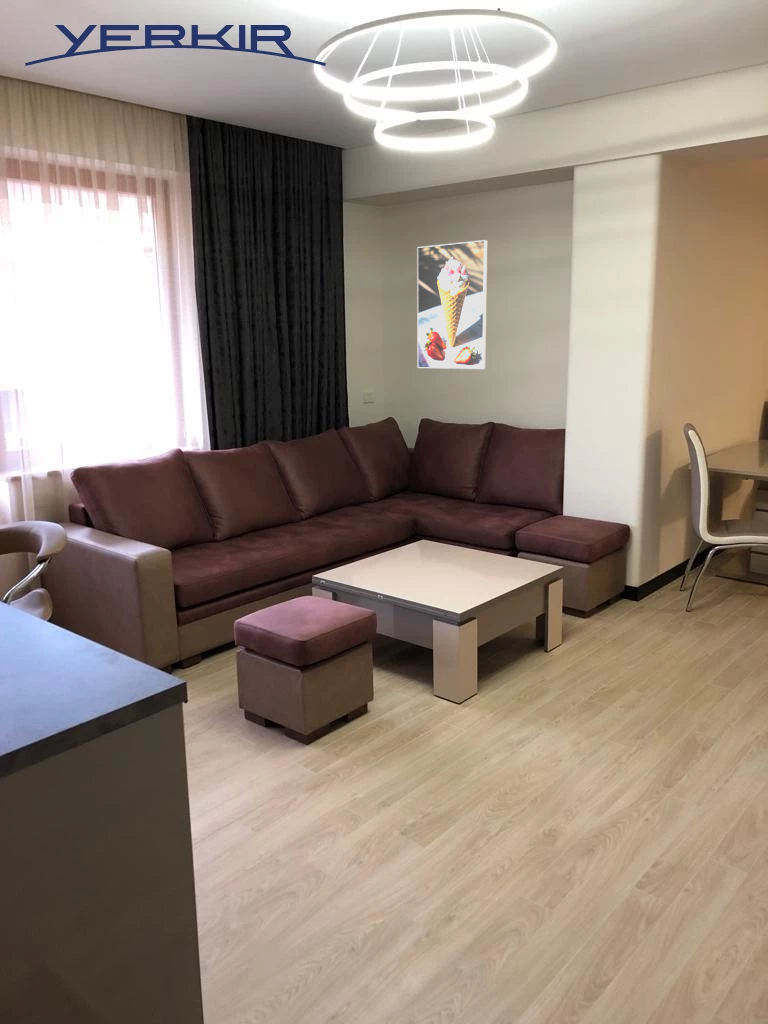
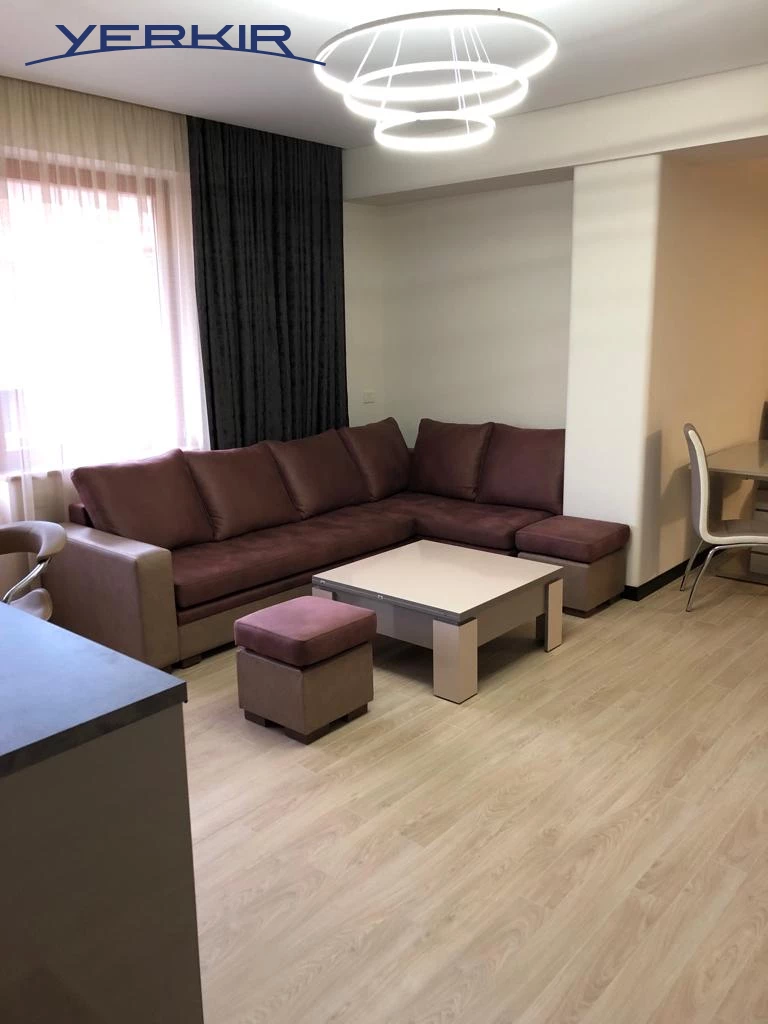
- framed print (450, 307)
